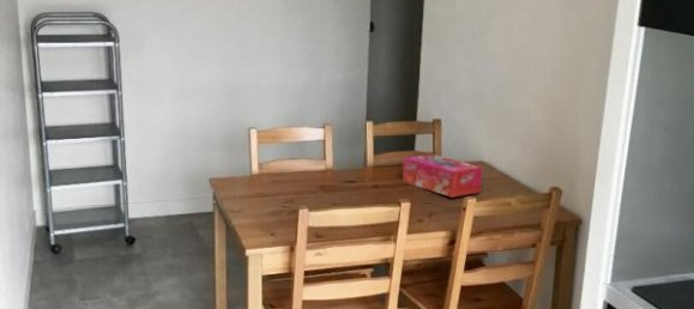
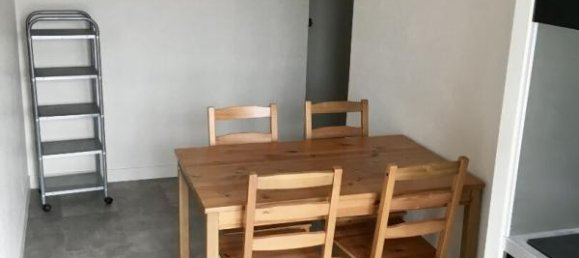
- tissue box (441, 174)
